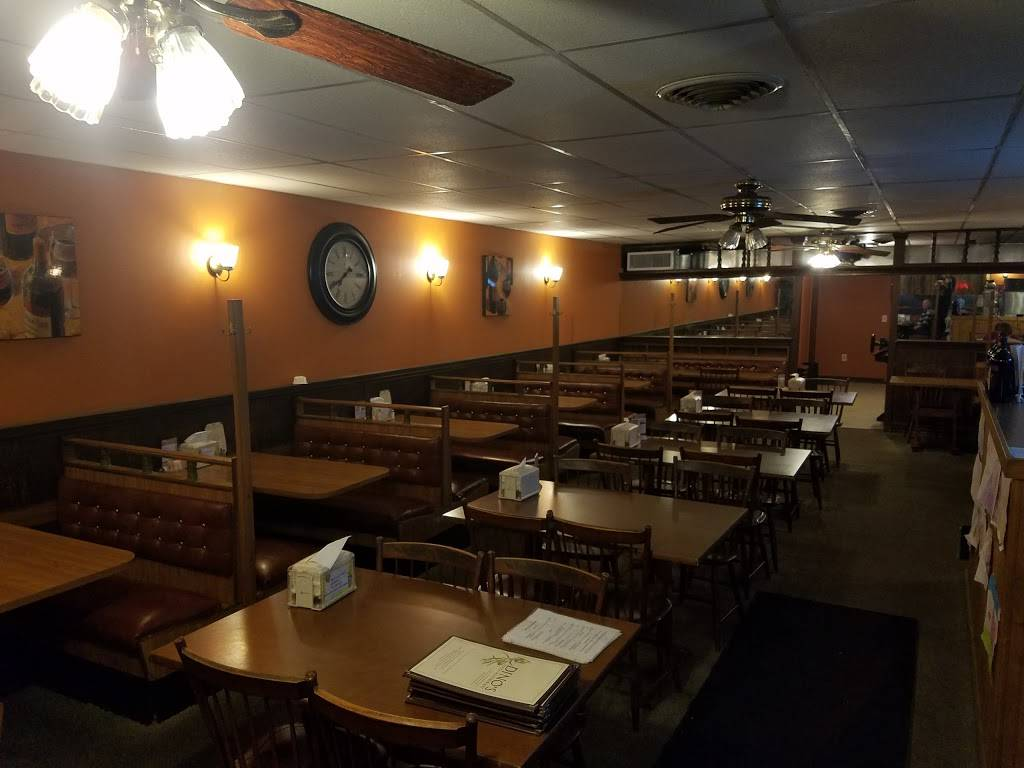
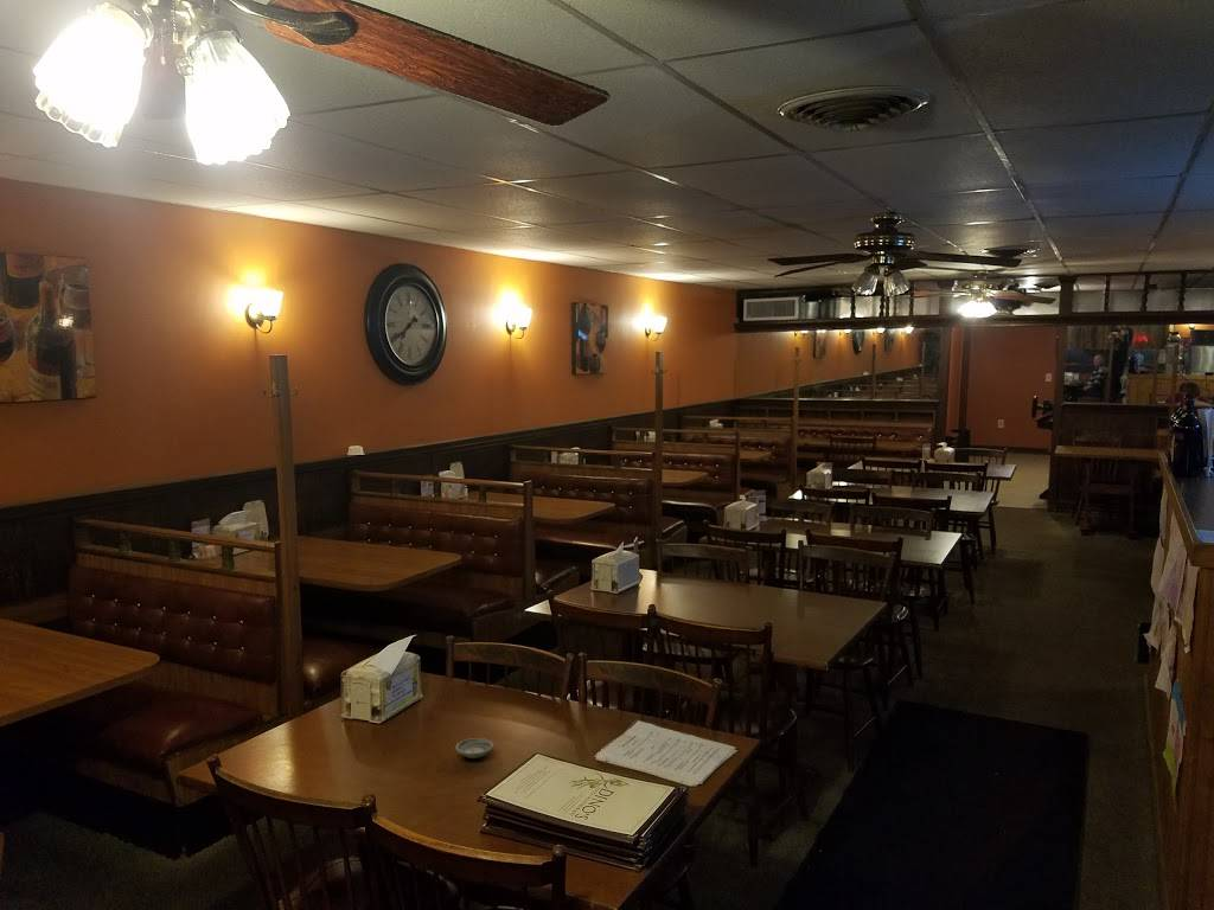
+ saucer (474, 749)
